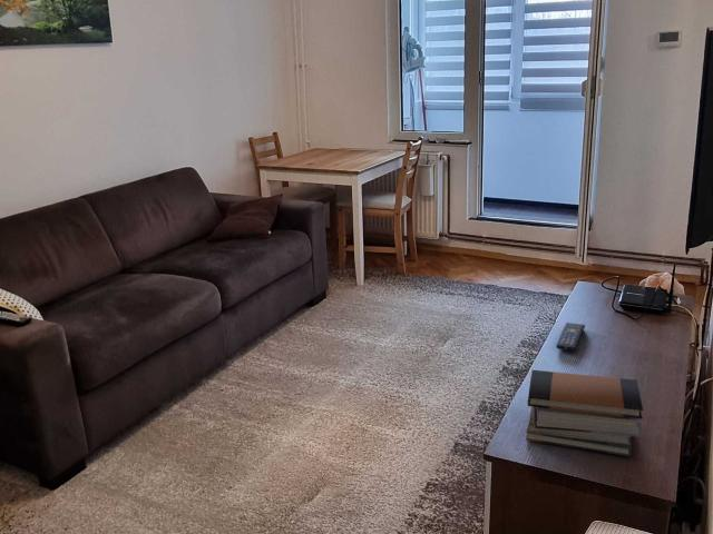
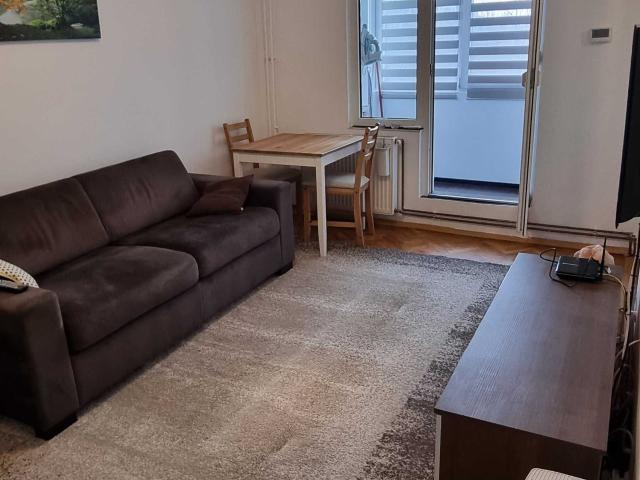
- book stack (583, 411)
- remote control (570, 335)
